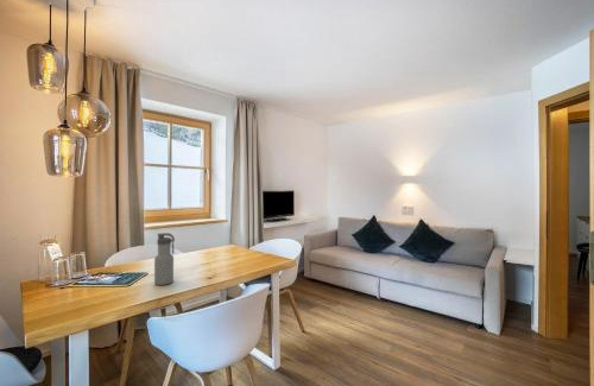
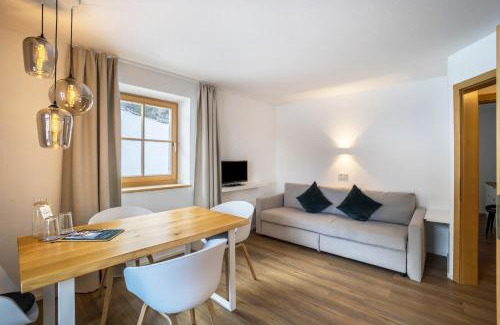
- water bottle (164, 258)
